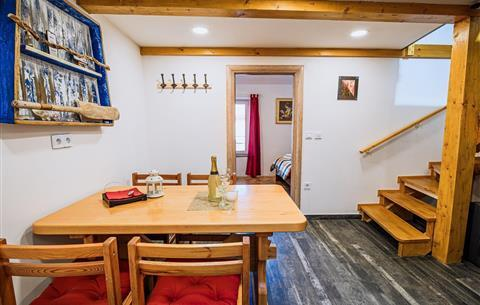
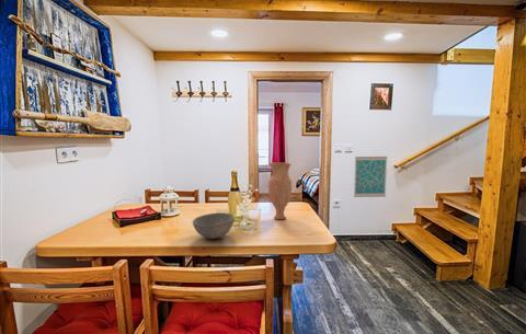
+ vase (279, 191)
+ wall art (370, 176)
+ bowl (214, 227)
